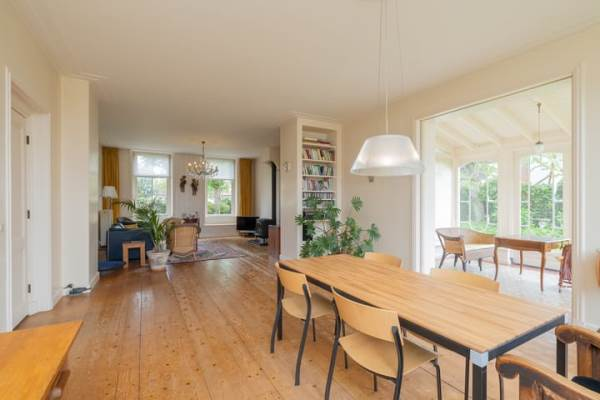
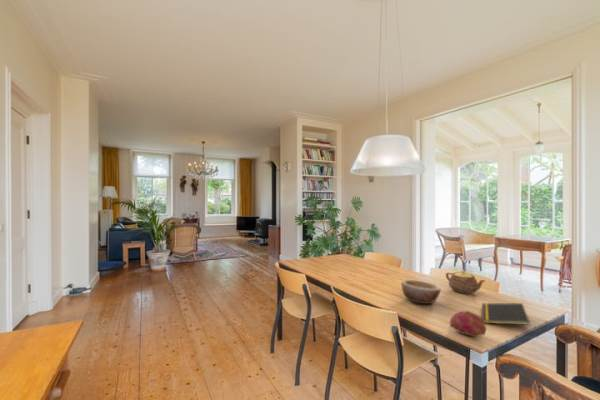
+ fruit (467, 322)
+ notepad (503, 312)
+ teapot (464, 281)
+ bowl (420, 291)
